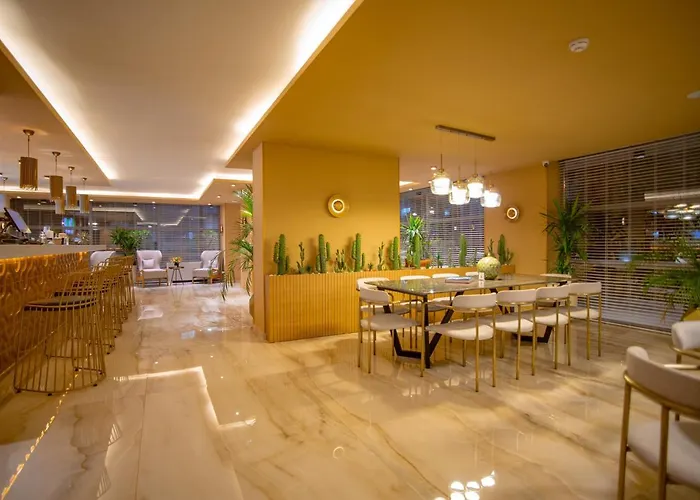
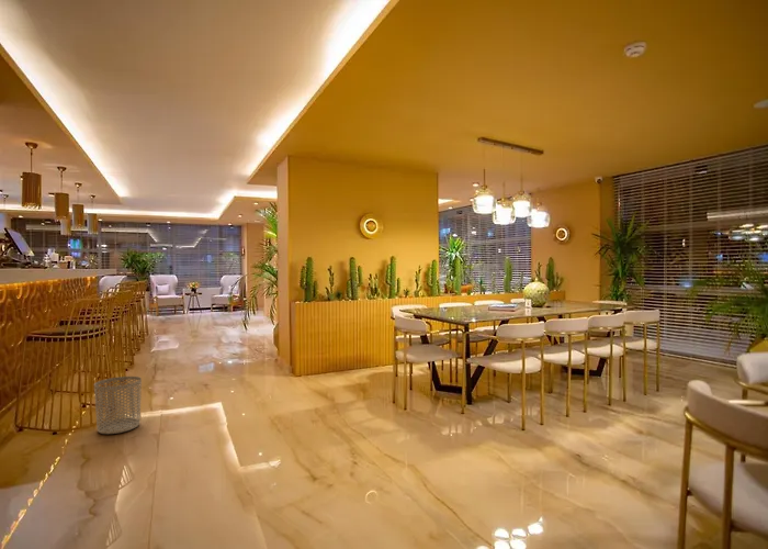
+ waste bin (118, 404)
